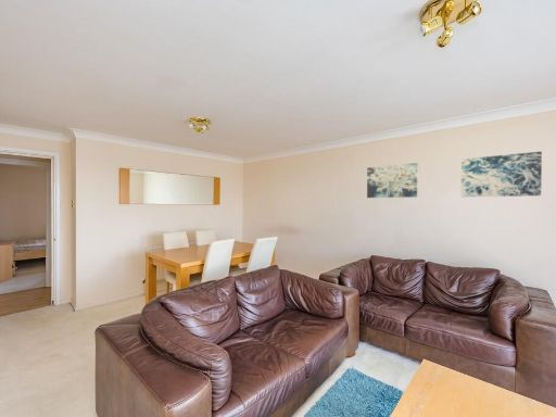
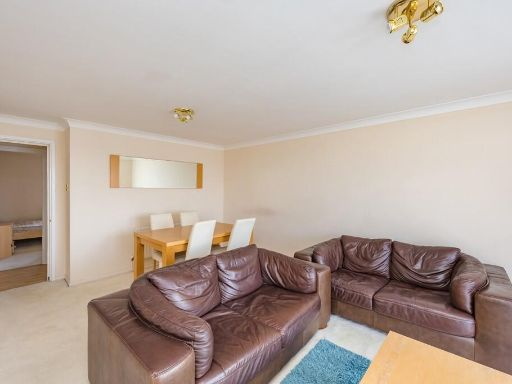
- wall art (390, 181)
- wall art (497, 176)
